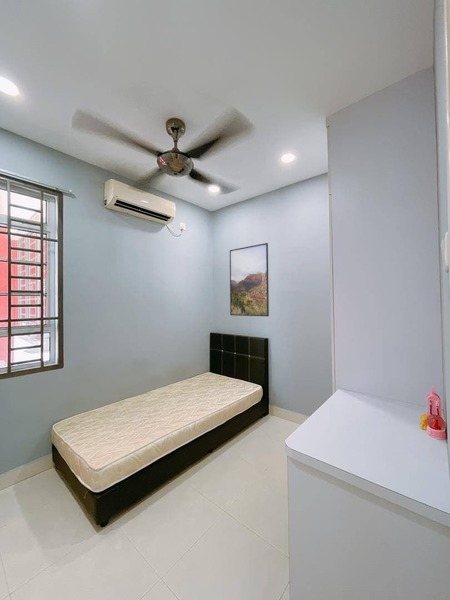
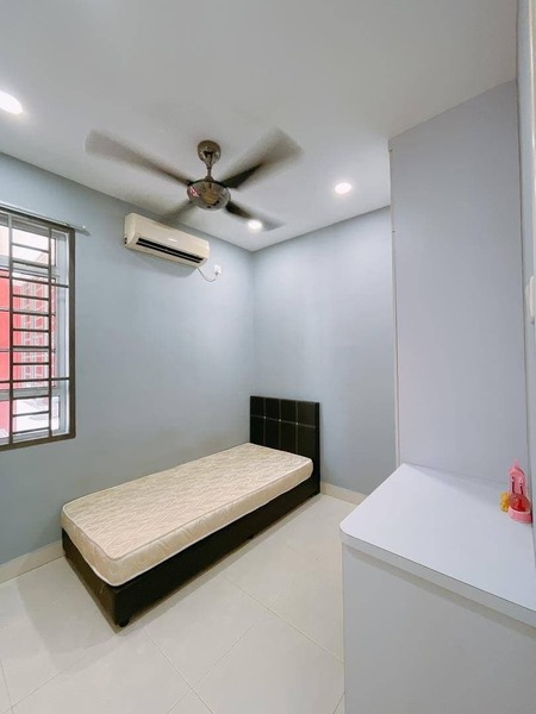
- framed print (248, 281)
